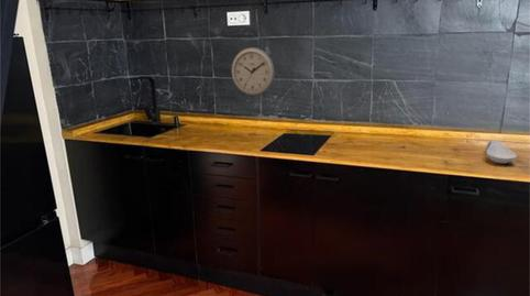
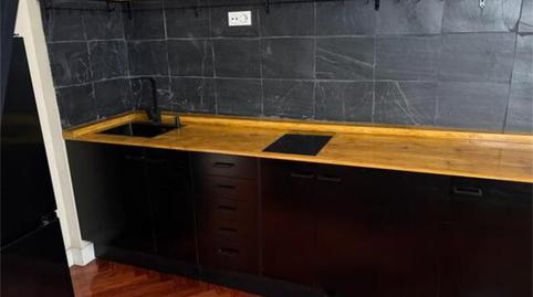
- spoon rest (497, 151)
- wall clock (252, 72)
